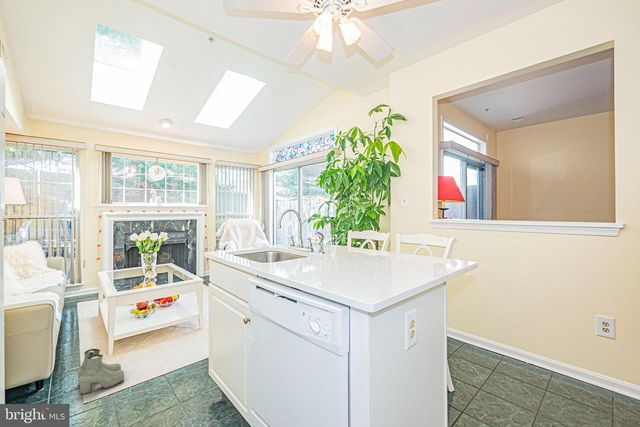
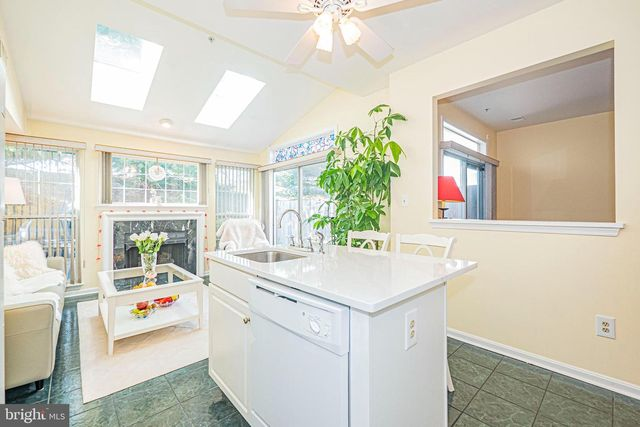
- boots (101, 366)
